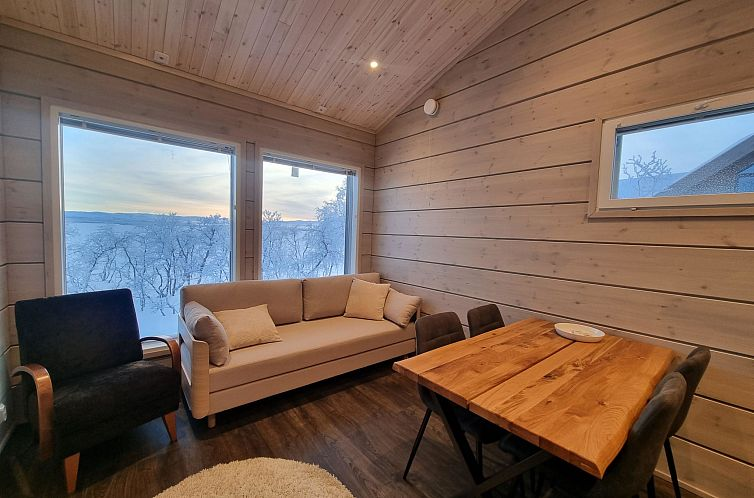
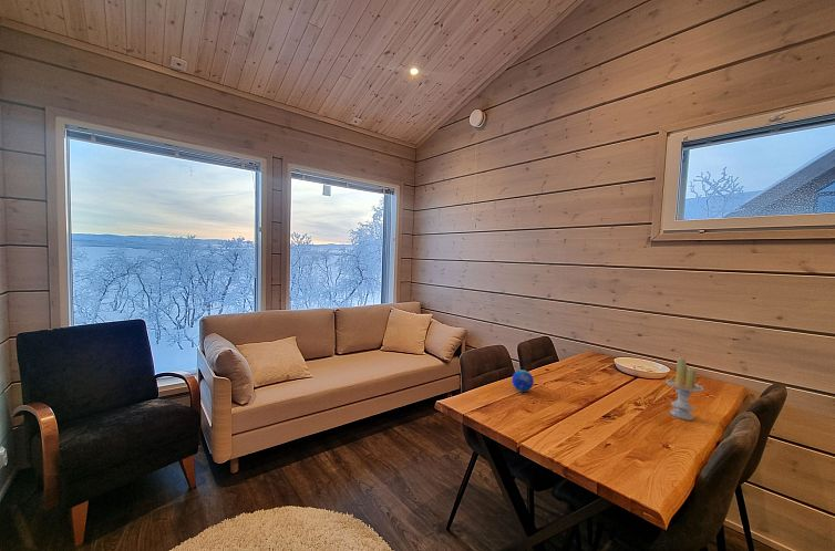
+ candle (683, 386)
+ decorative orb (522, 380)
